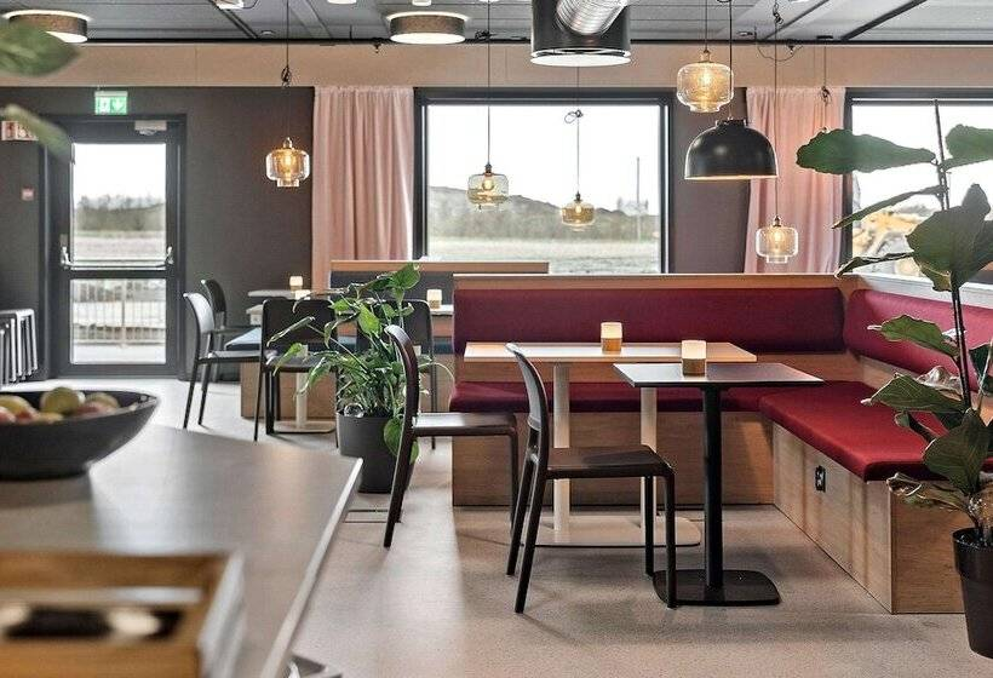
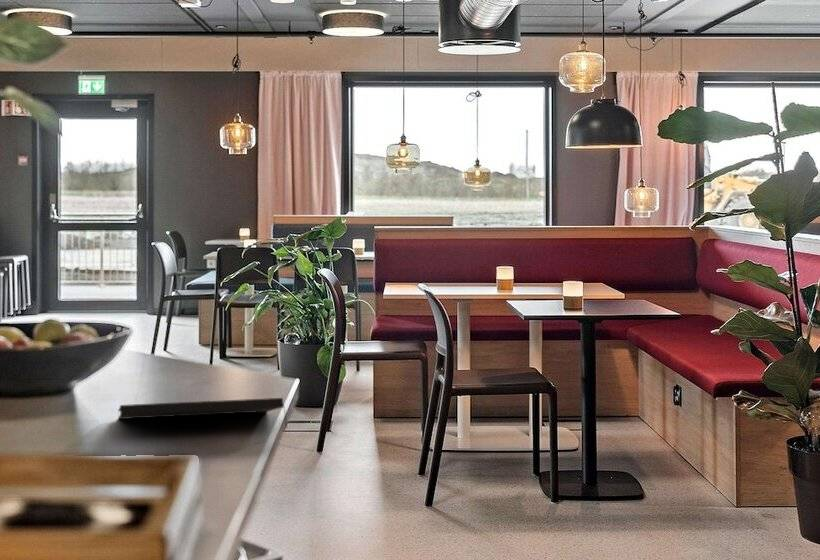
+ notepad (198, 408)
